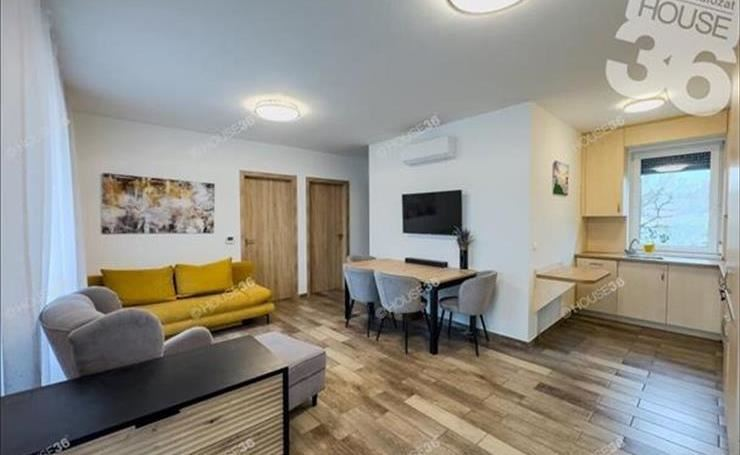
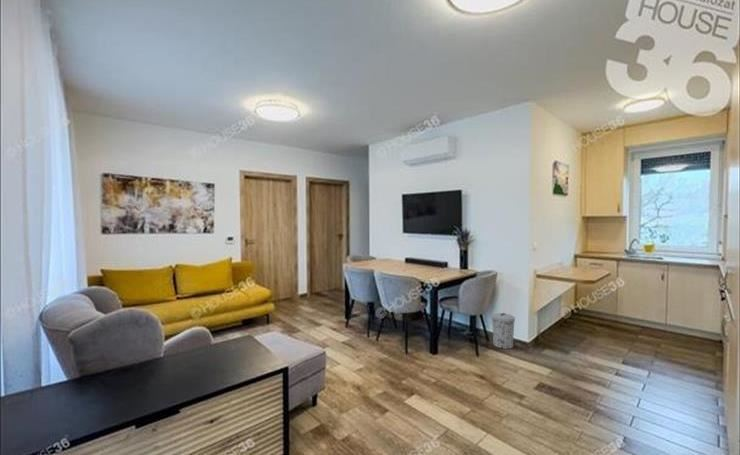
+ trash can (503, 329)
